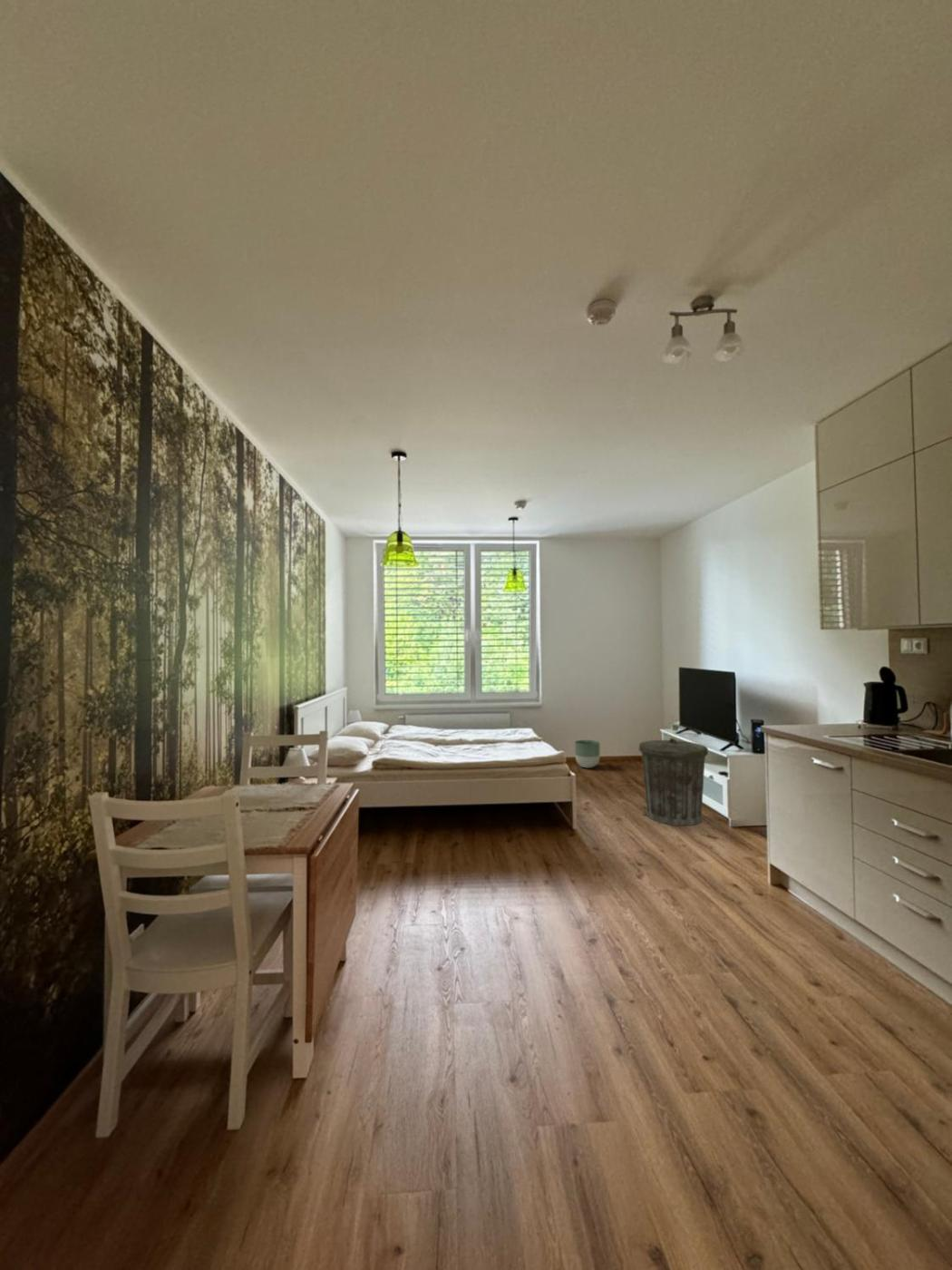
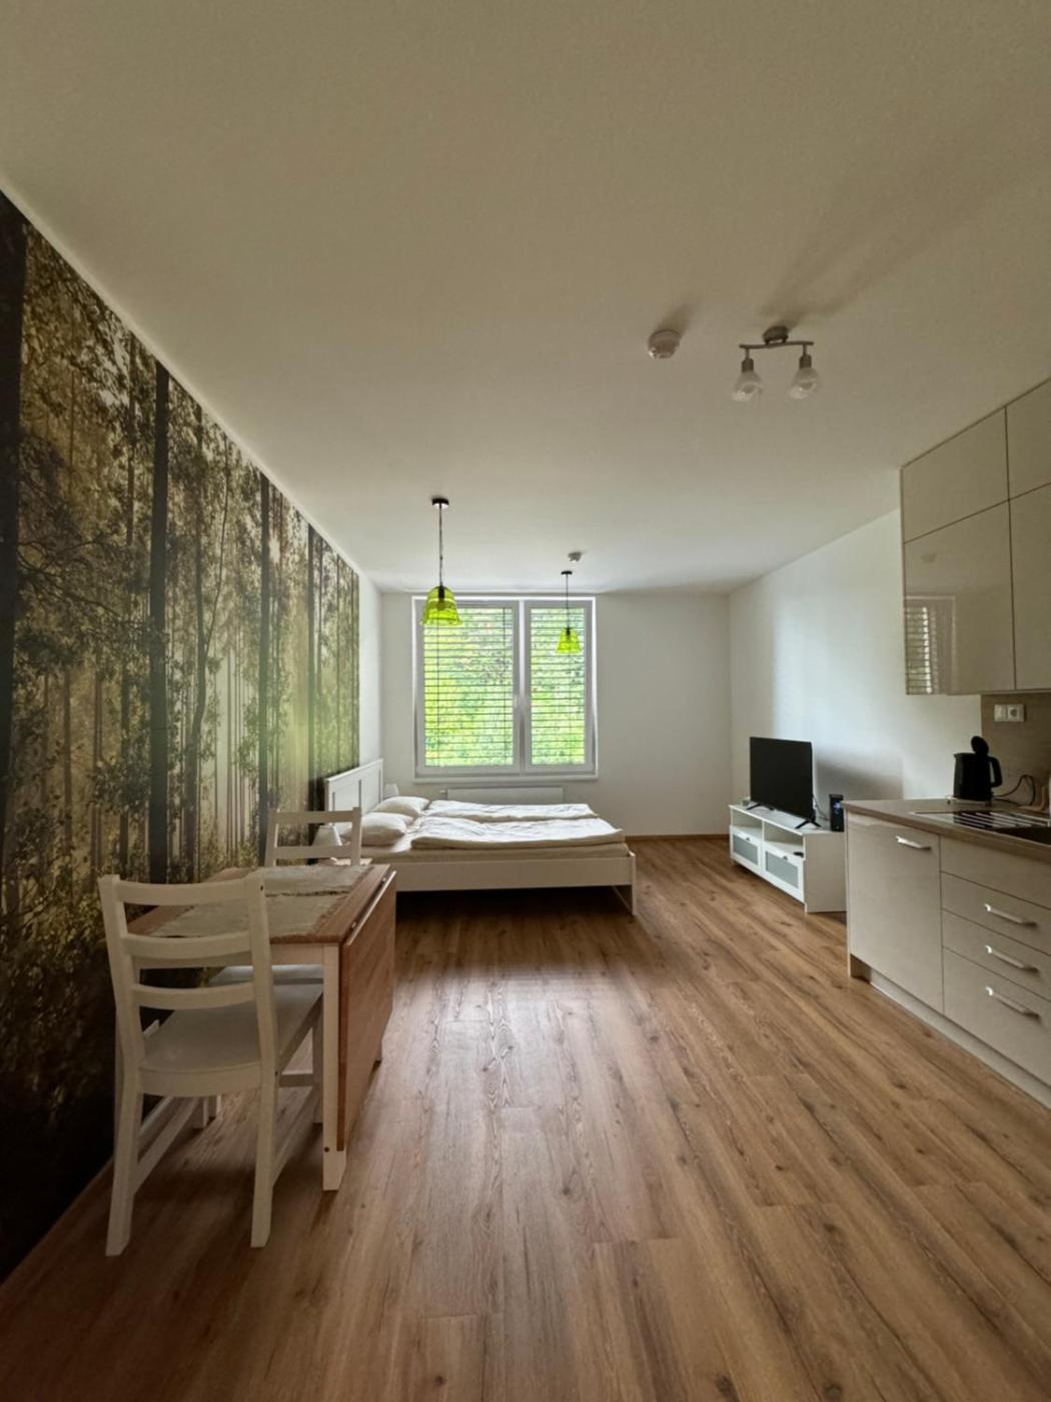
- trash can (673, 777)
- planter (587, 754)
